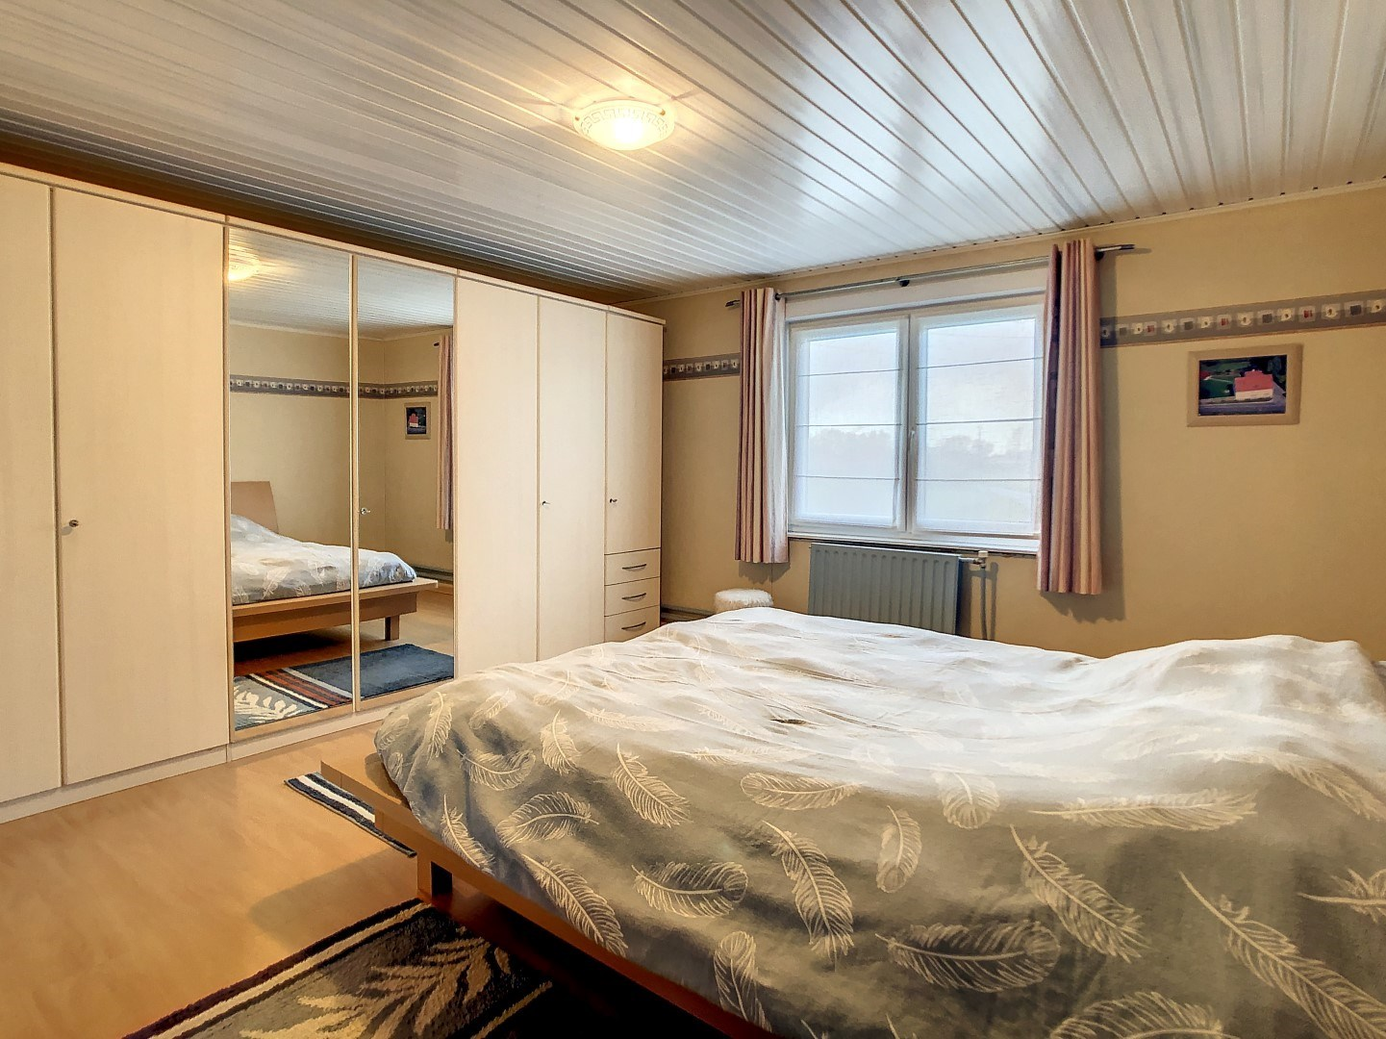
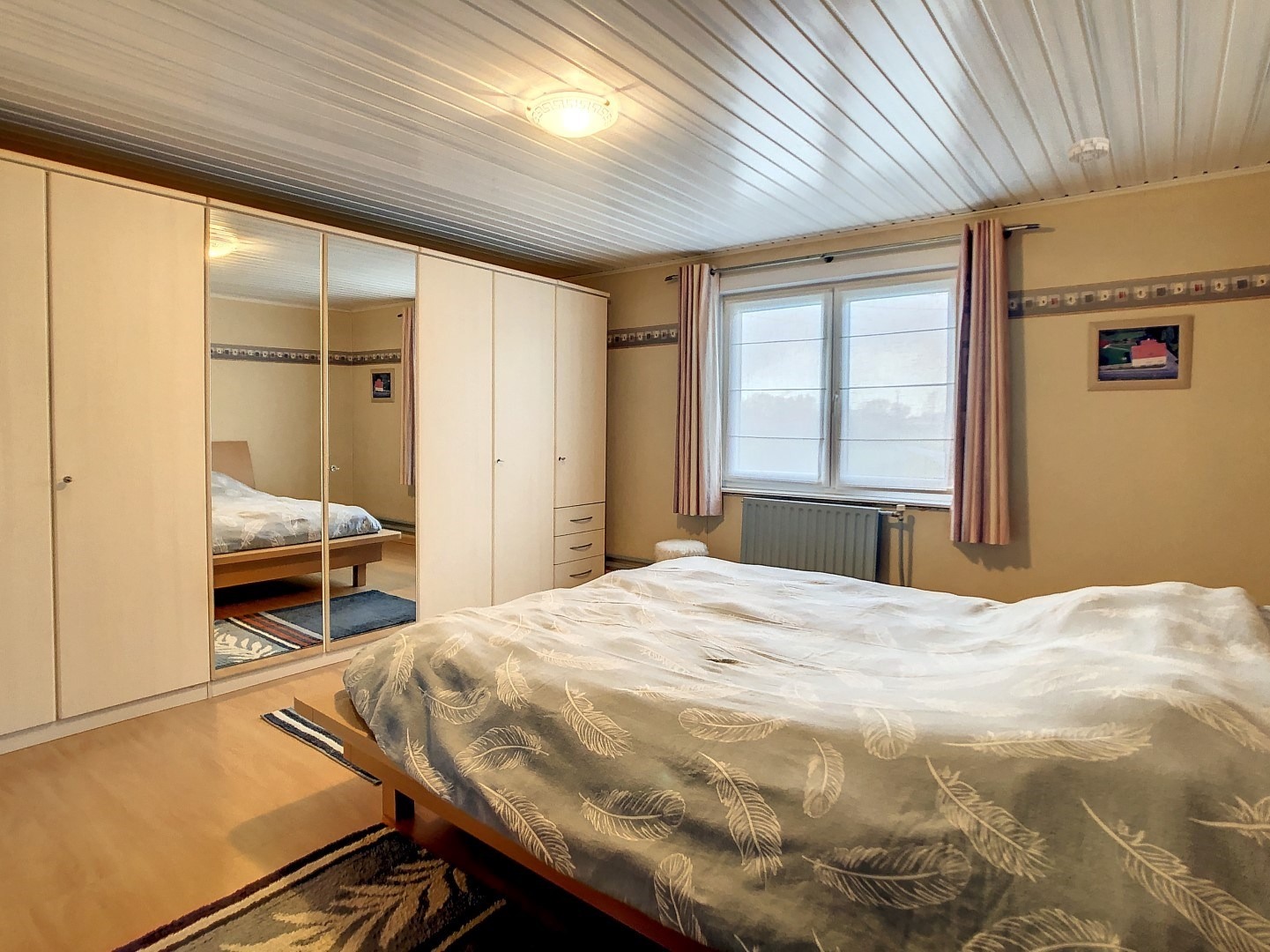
+ smoke detector (1088, 149)
